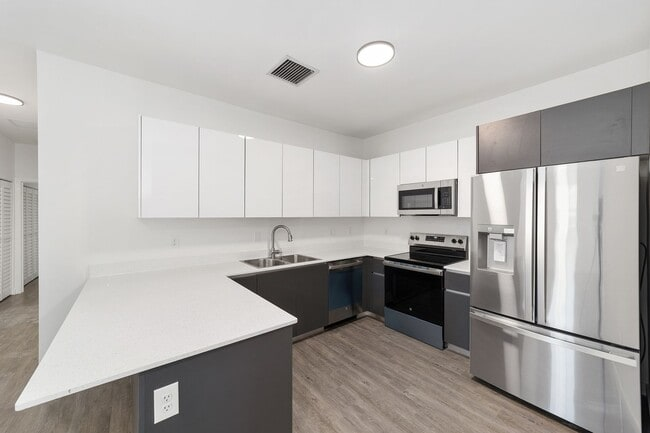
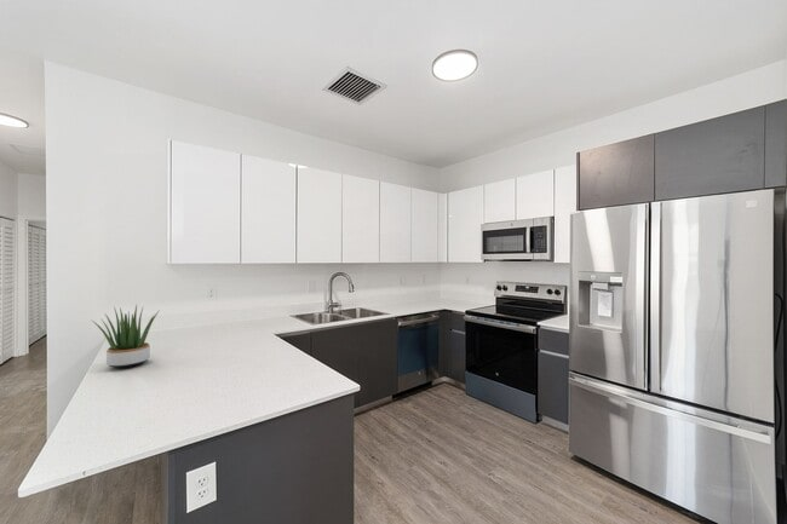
+ potted plant (128, 335)
